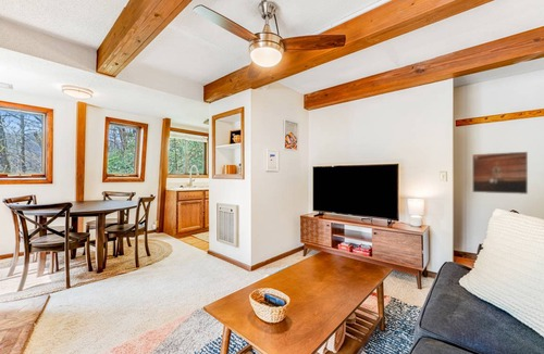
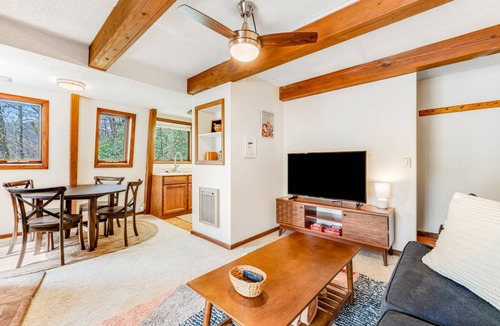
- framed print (498, 173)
